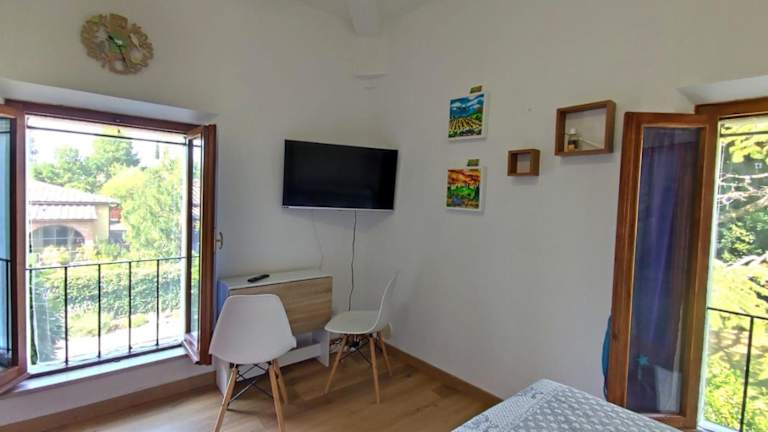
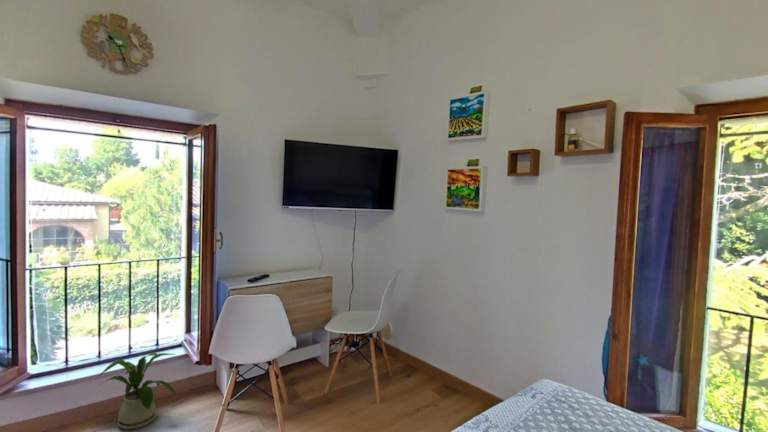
+ house plant (138, 381)
